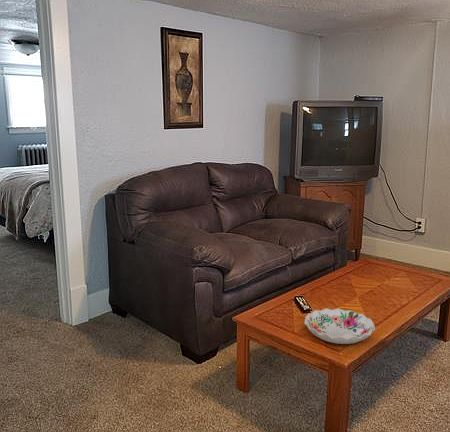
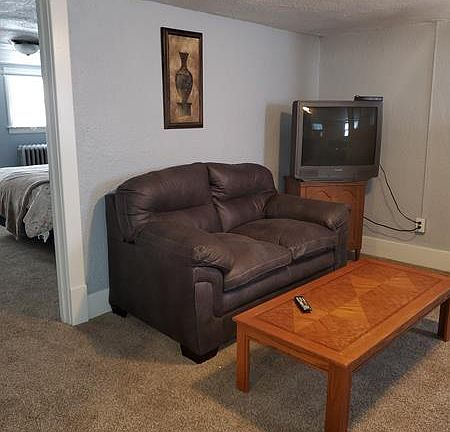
- decorative bowl (338, 328)
